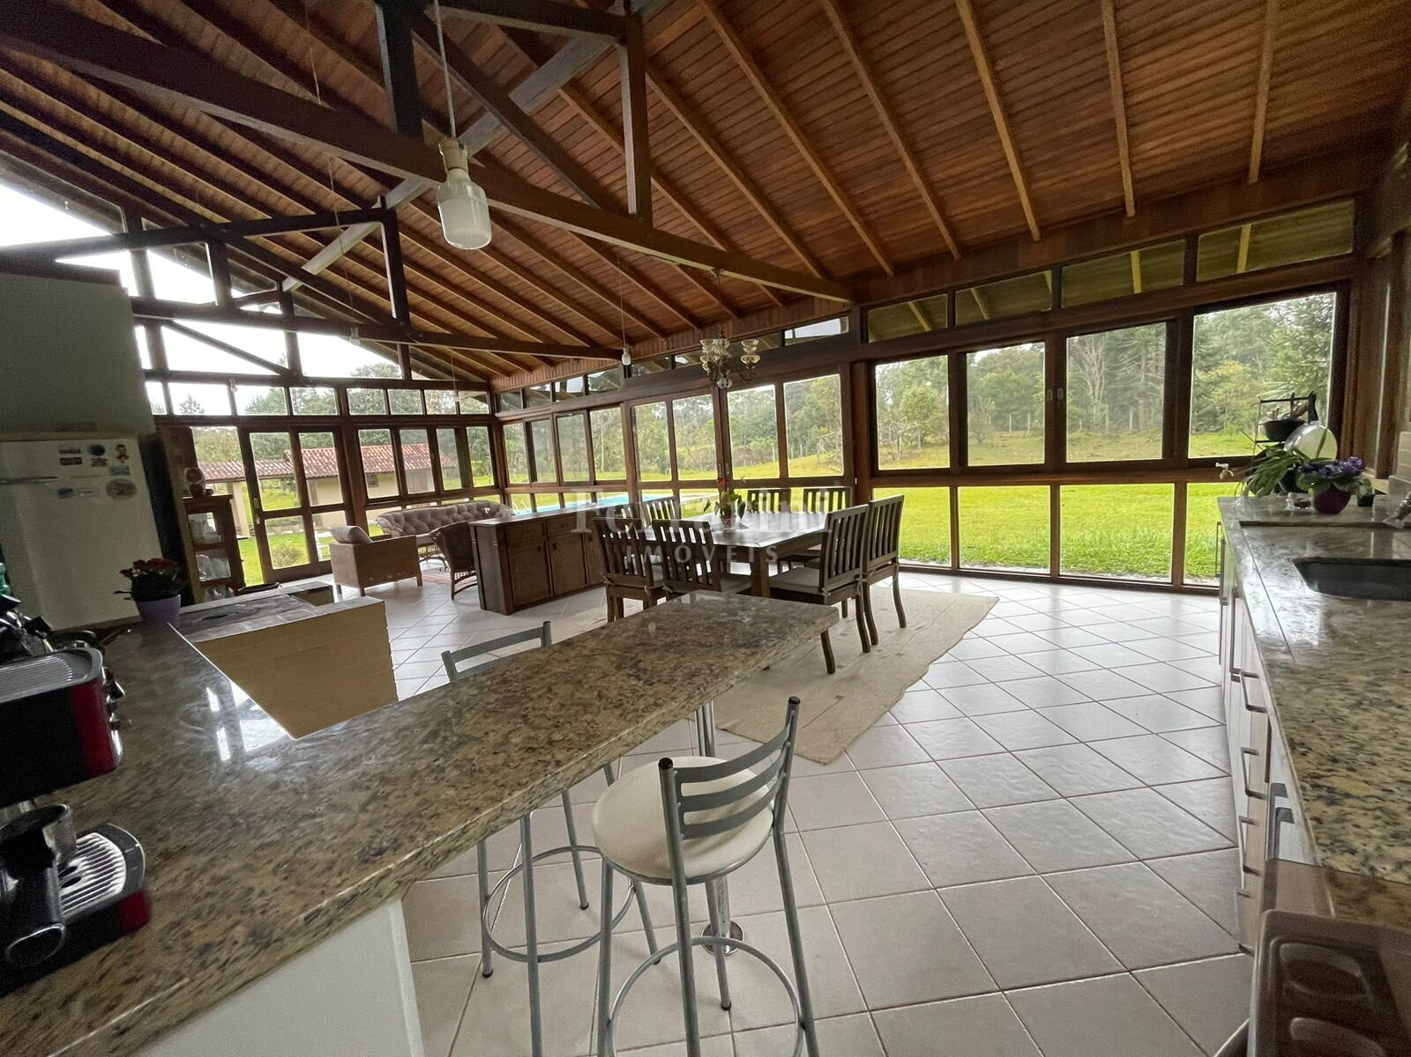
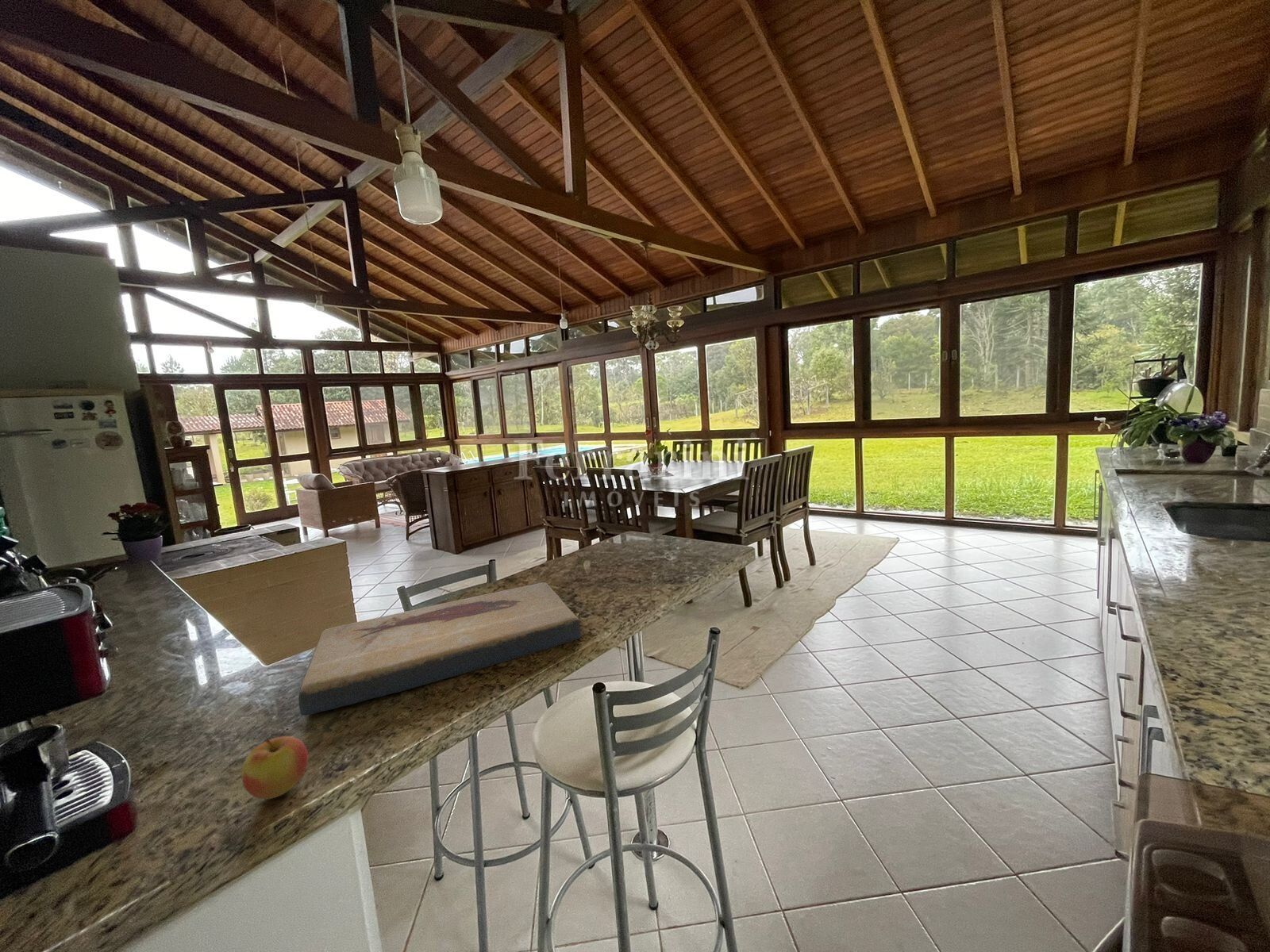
+ fish fossil (450, 634)
+ apple (275, 762)
